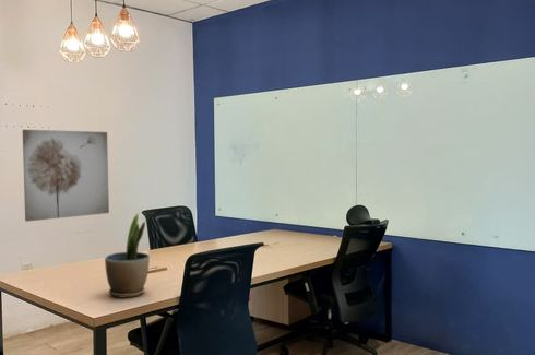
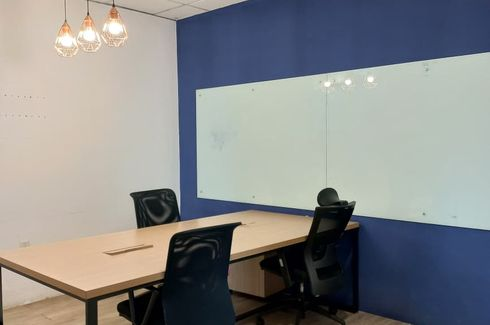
- potted plant (127, 255)
- wall art (68, 174)
